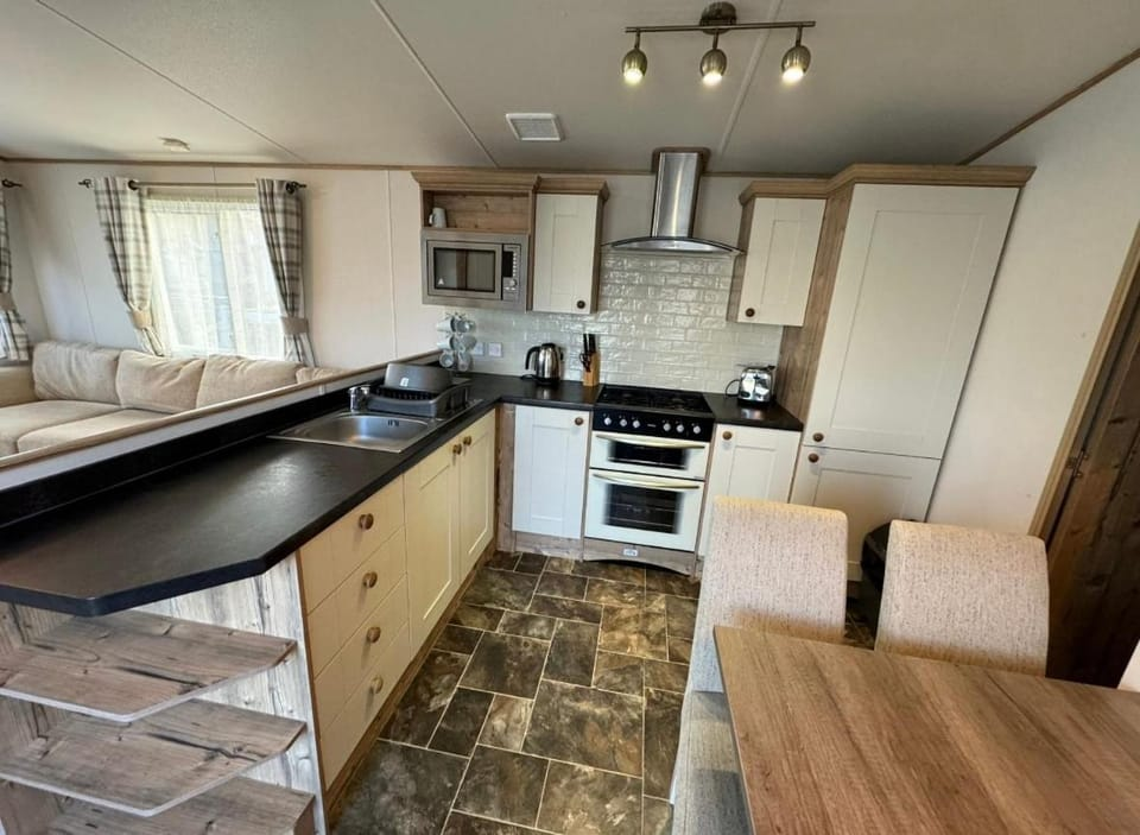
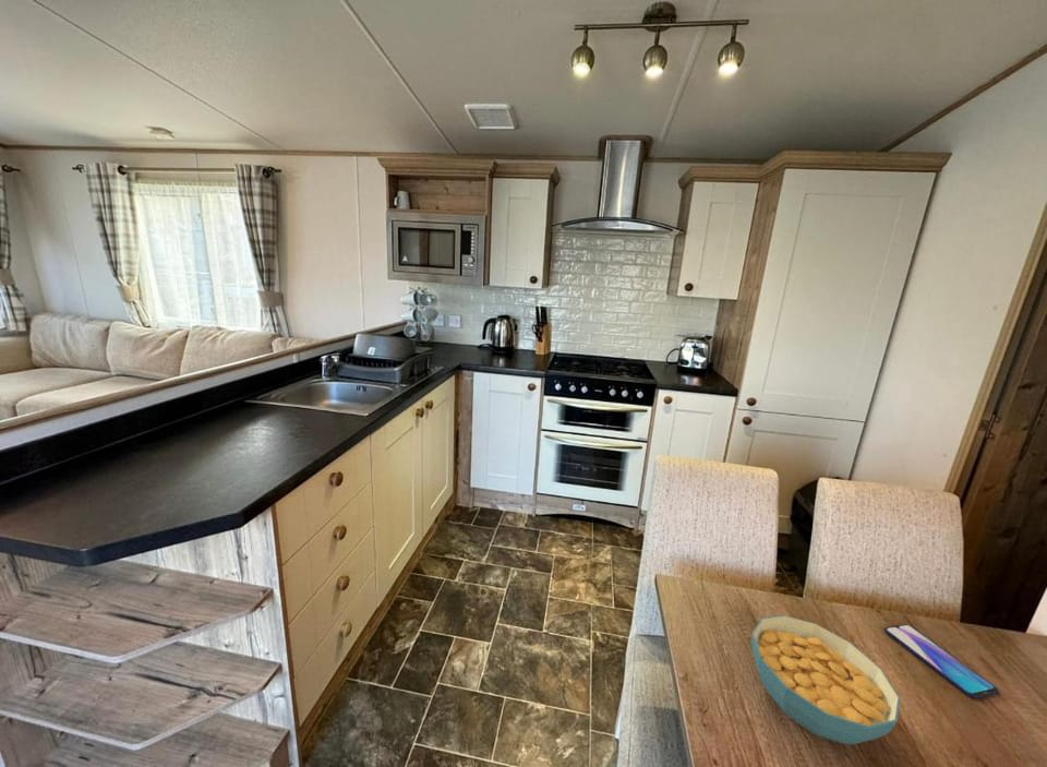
+ smartphone (937, 657)
+ cereal bowl (813, 686)
